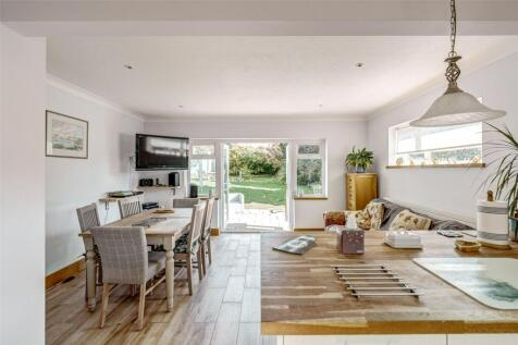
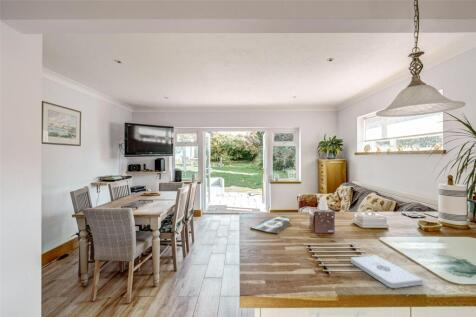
+ notepad (382, 269)
